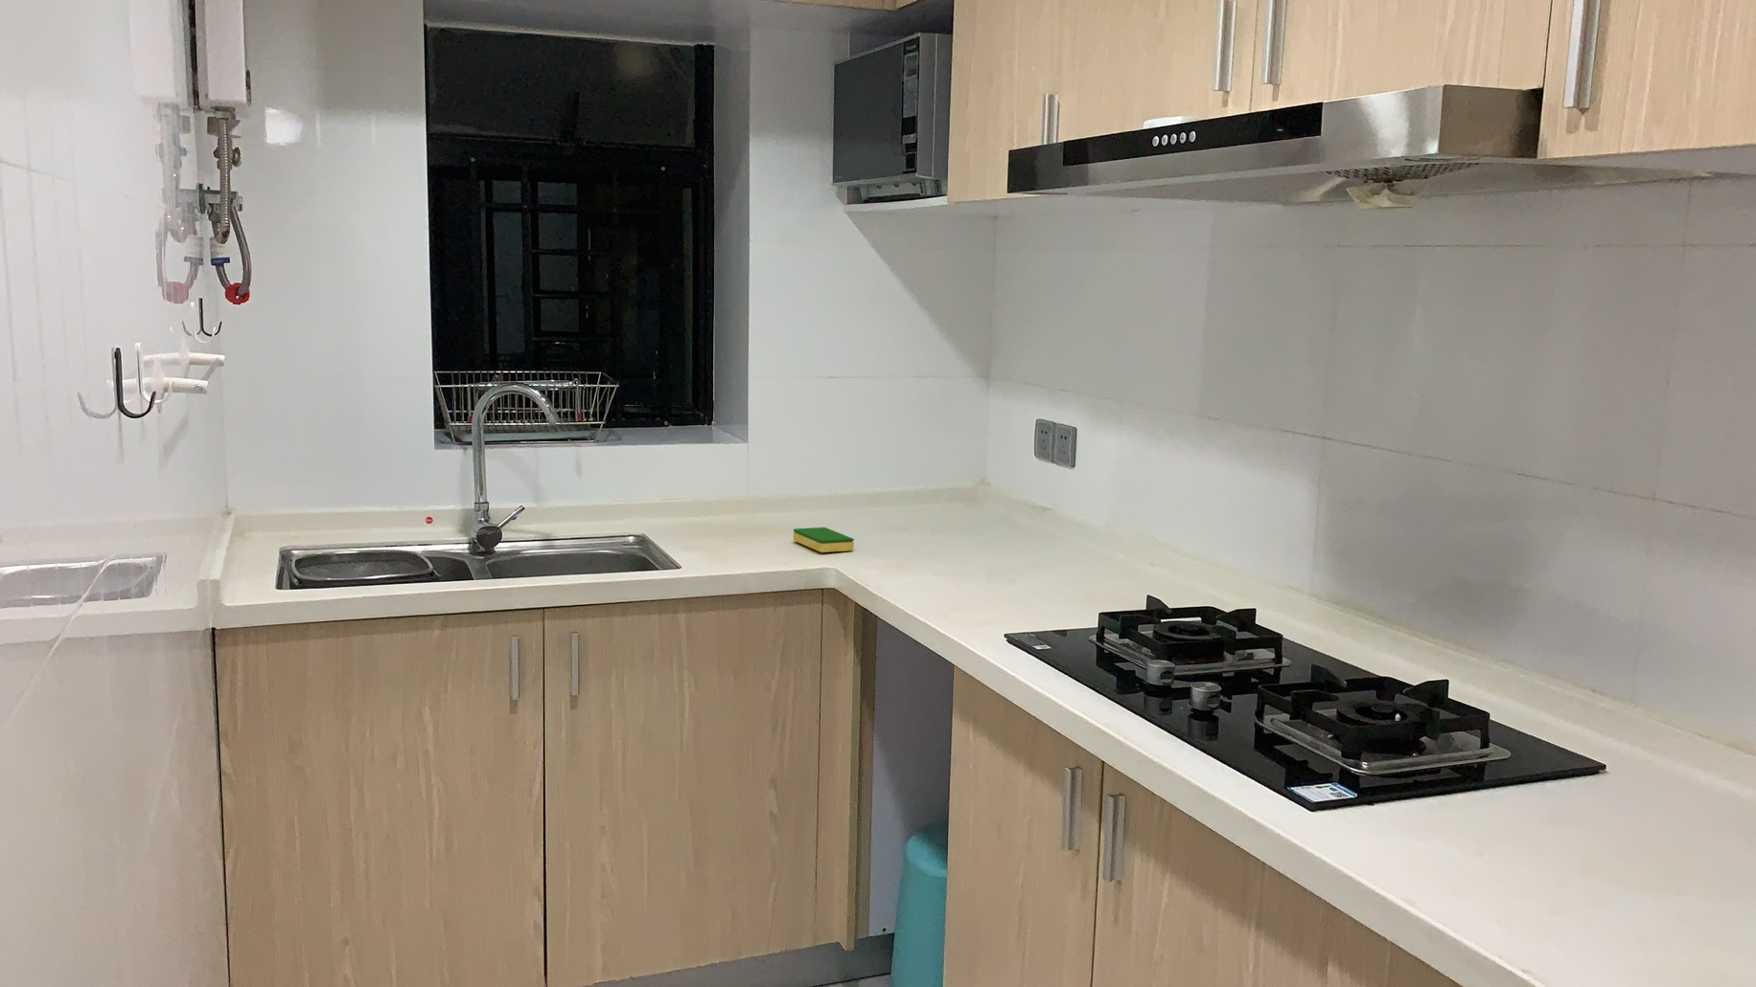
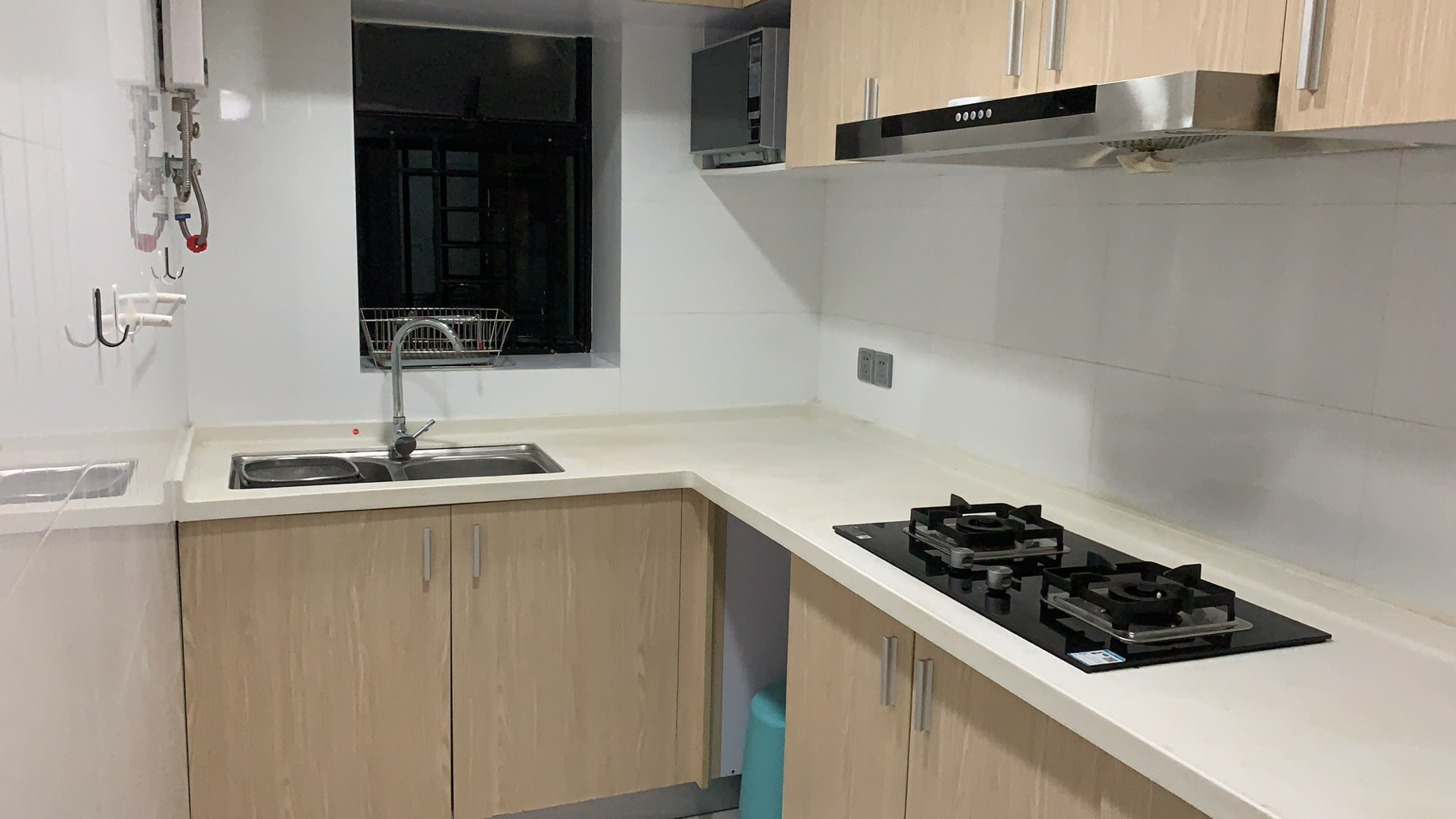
- dish sponge (823, 539)
